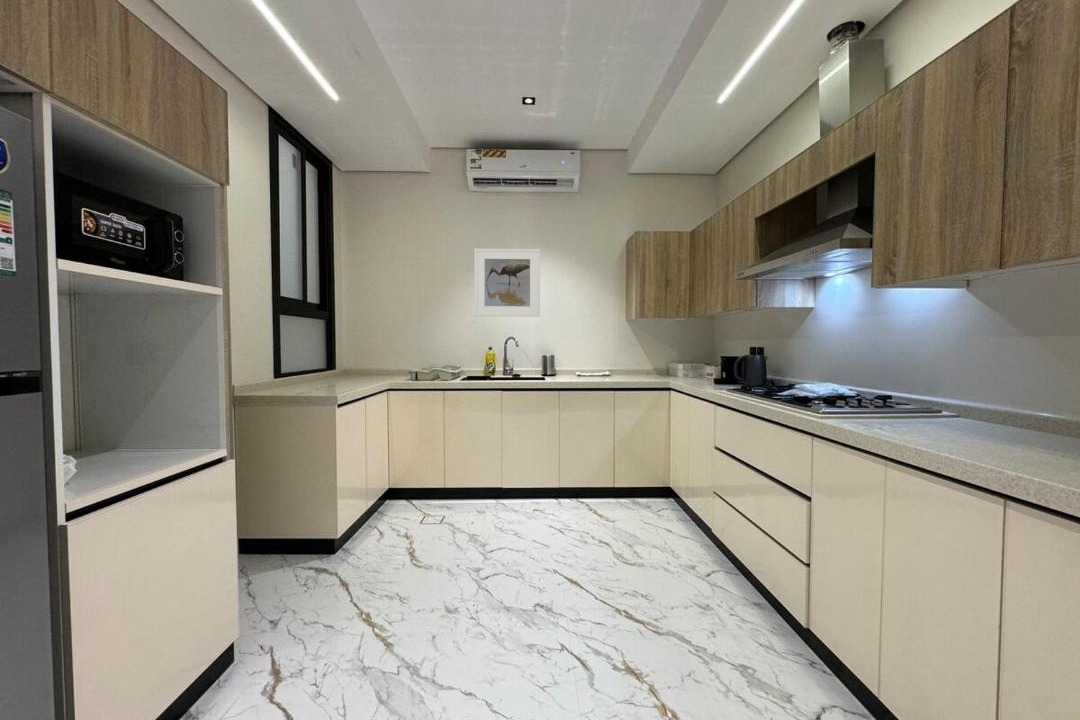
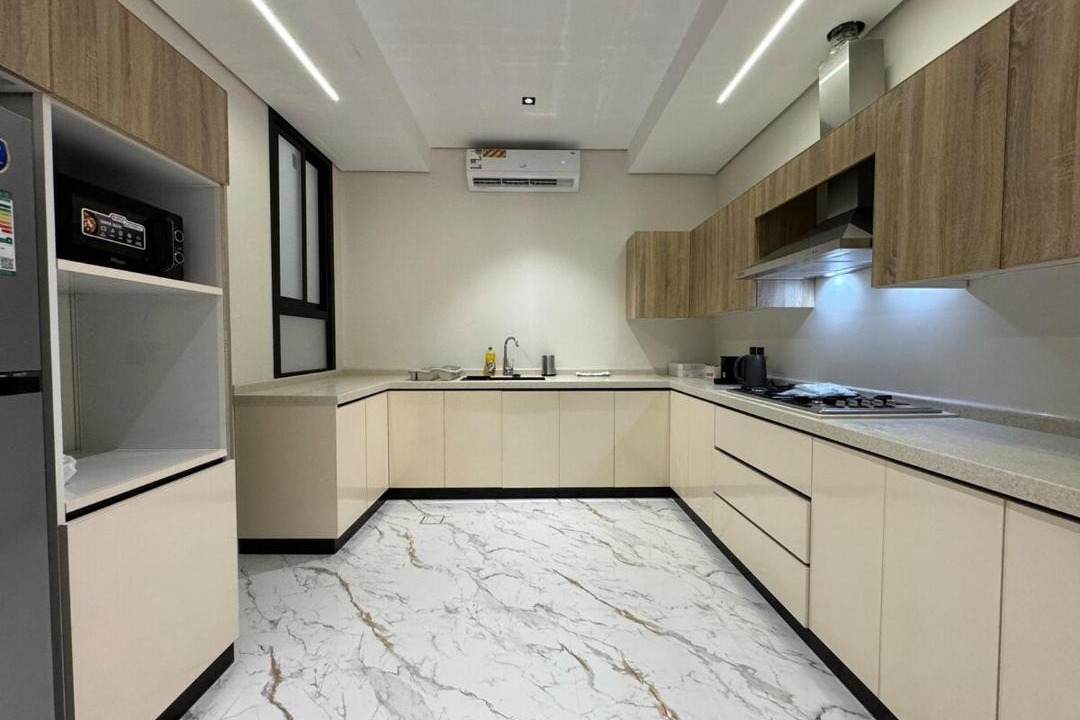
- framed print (507, 282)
